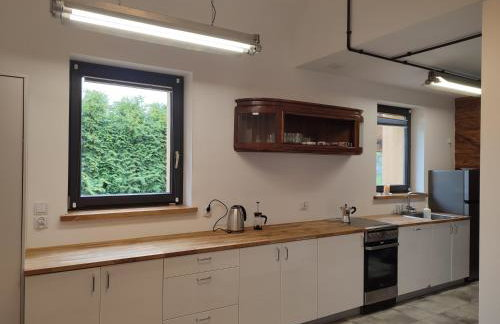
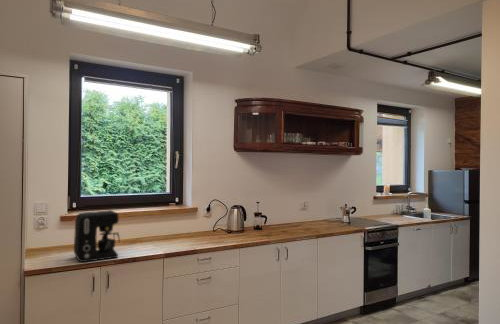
+ coffee maker (100, 234)
